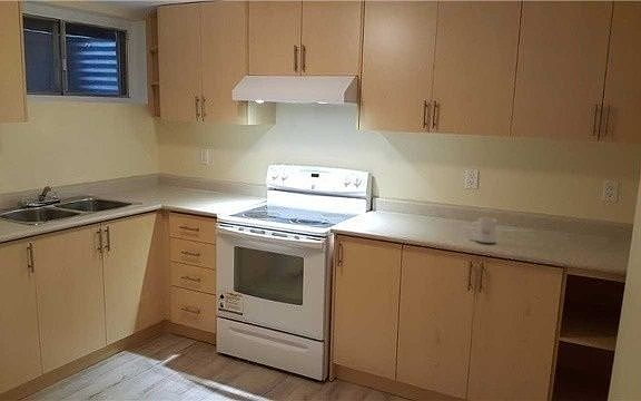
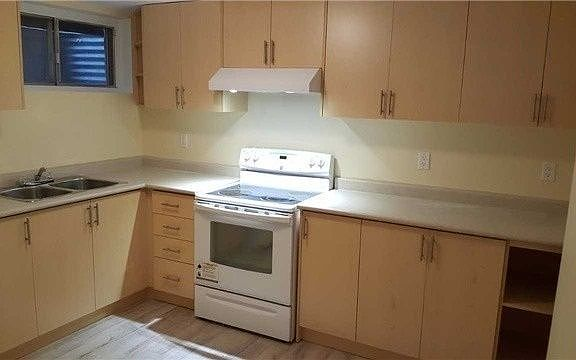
- mug (483, 229)
